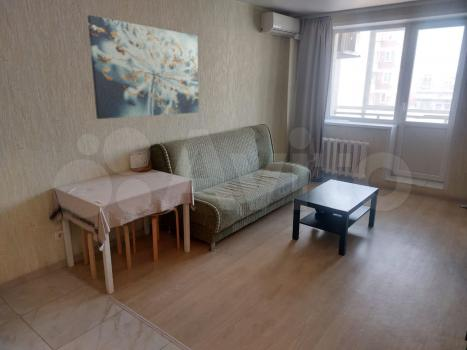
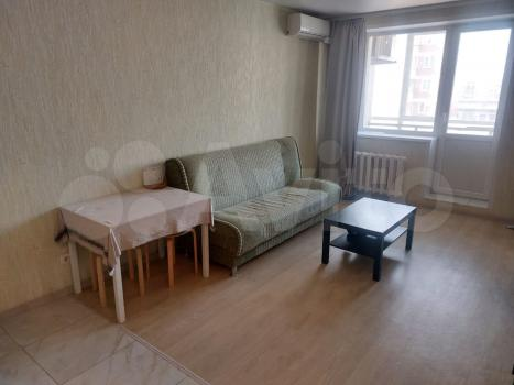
- wall art (152, 72)
